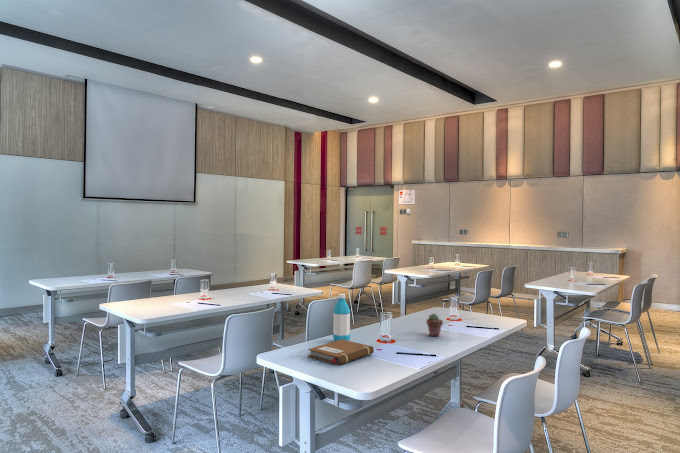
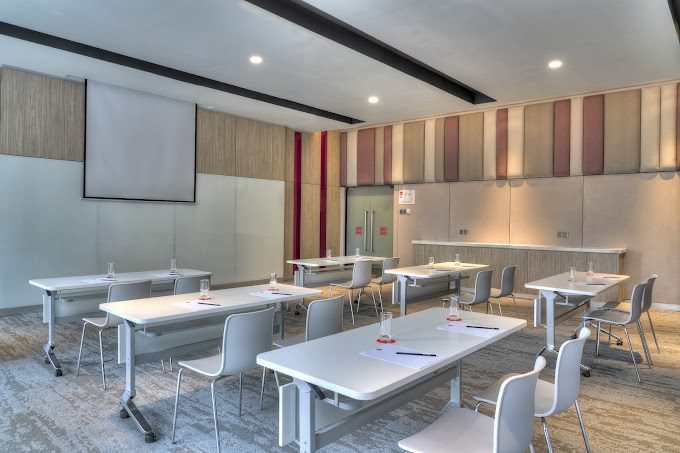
- notebook (340, 351)
- potted succulent (434, 324)
- water bottle (341, 317)
